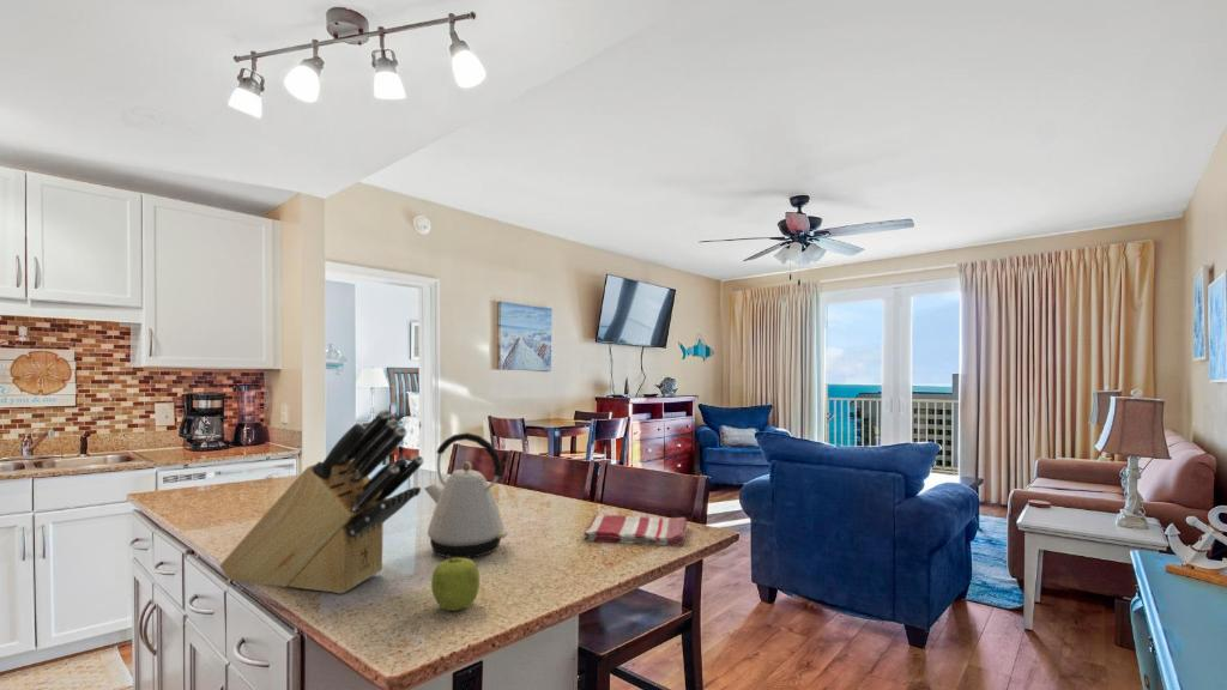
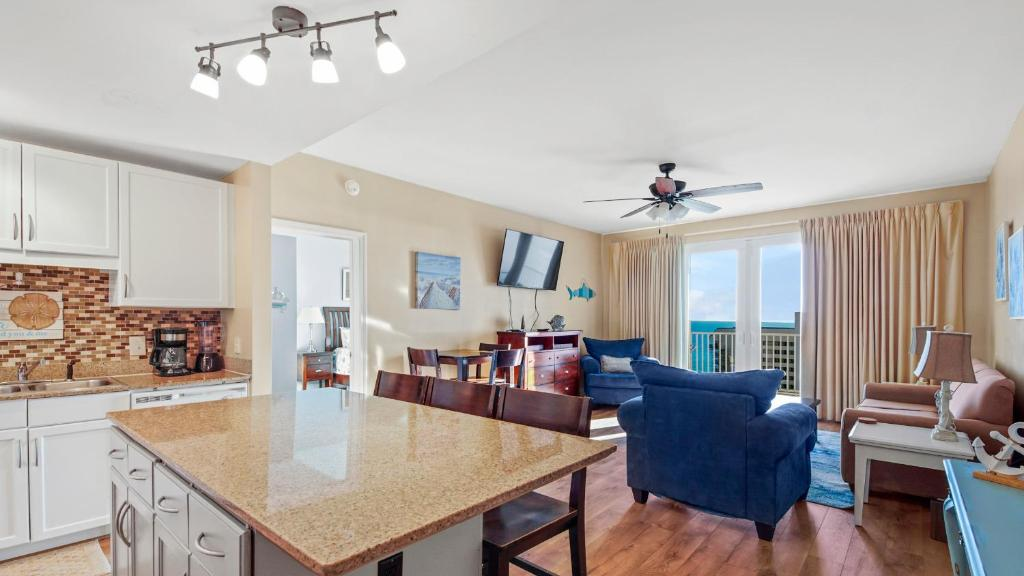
- knife block (324, 495)
- dish towel (636, 527)
- fruit (455, 580)
- kettle (464, 491)
